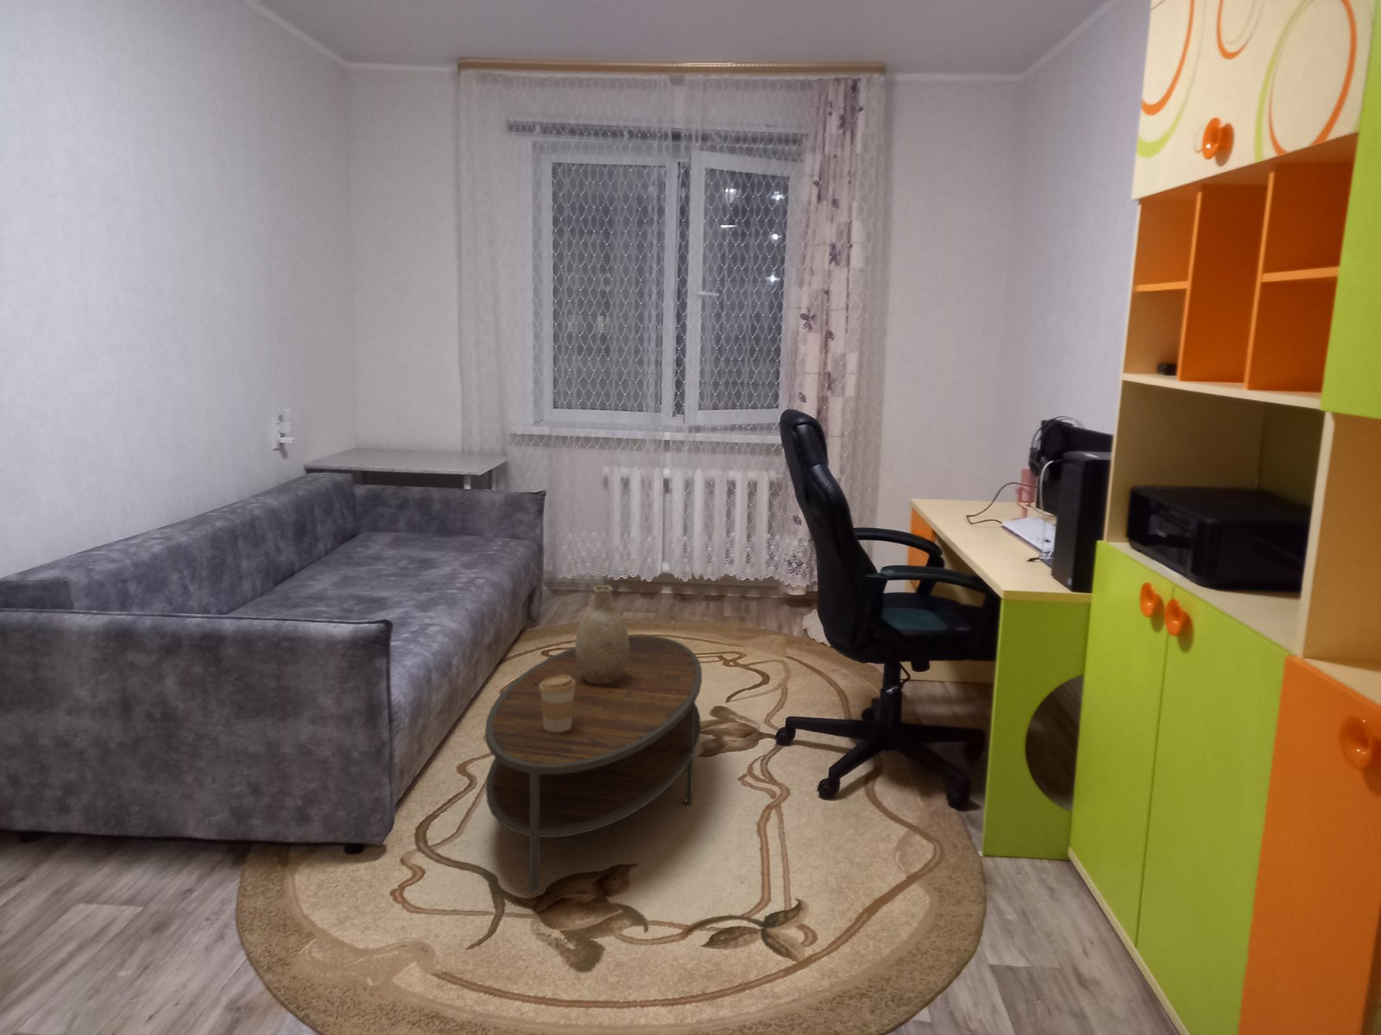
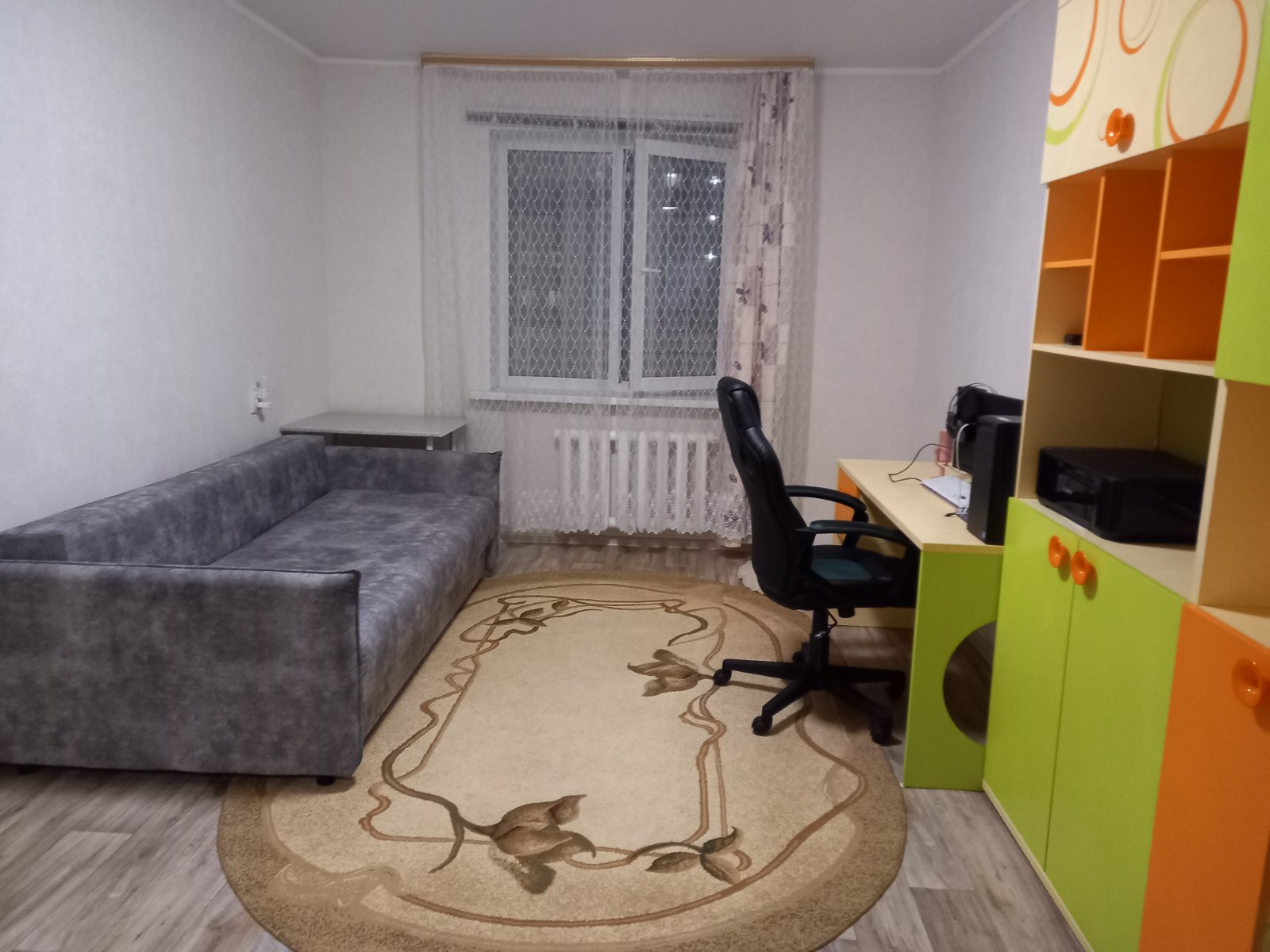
- coffee cup (557, 701)
- coffee table (602, 740)
- decorative vase (601, 633)
